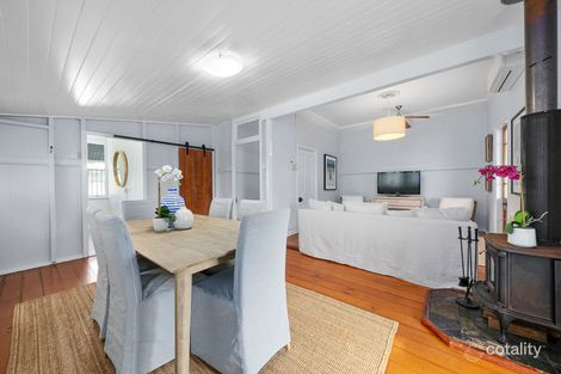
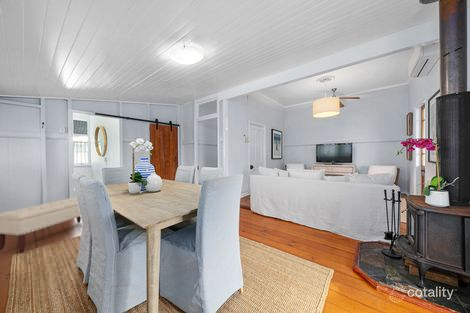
+ bench (55, 219)
